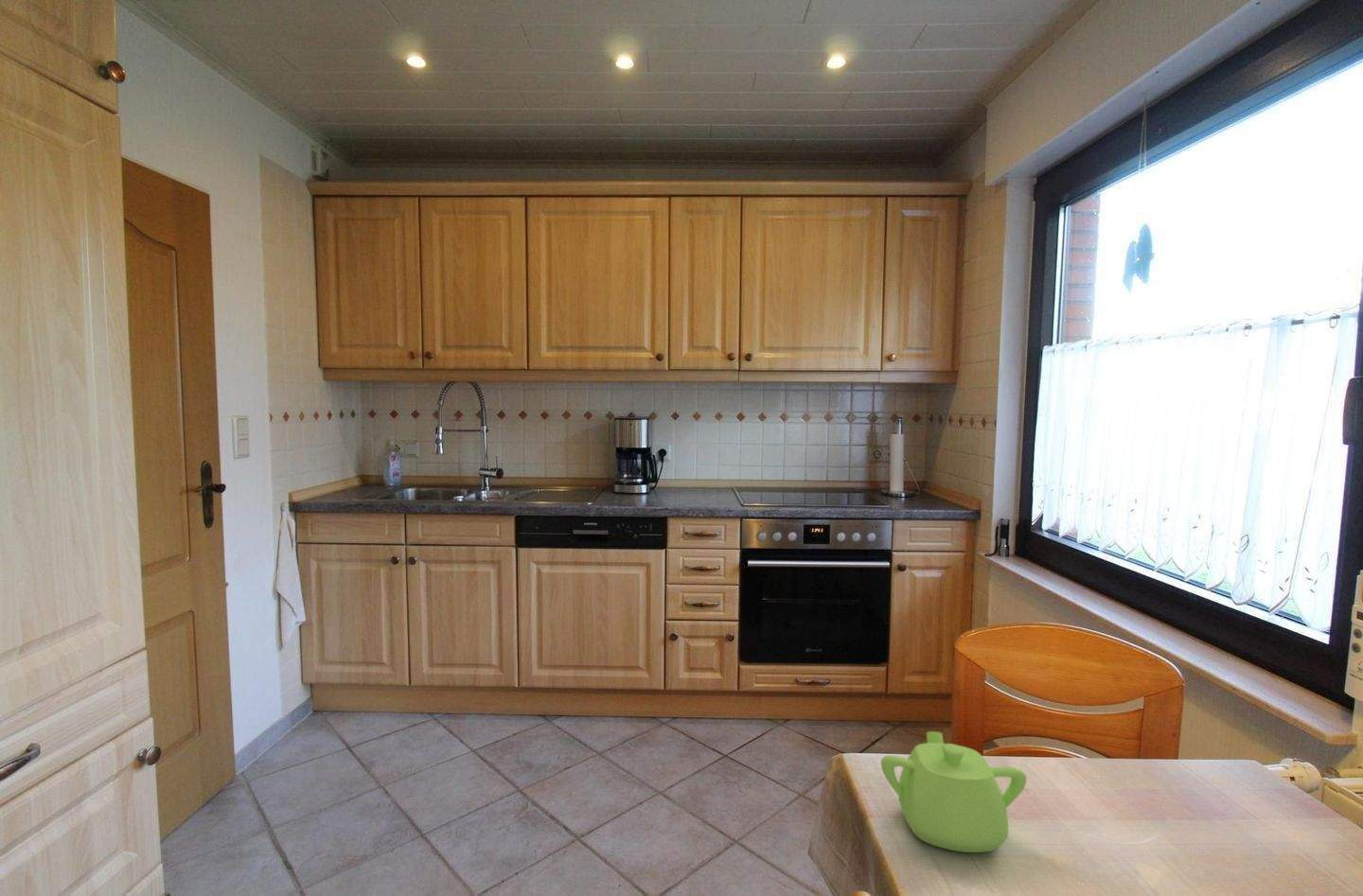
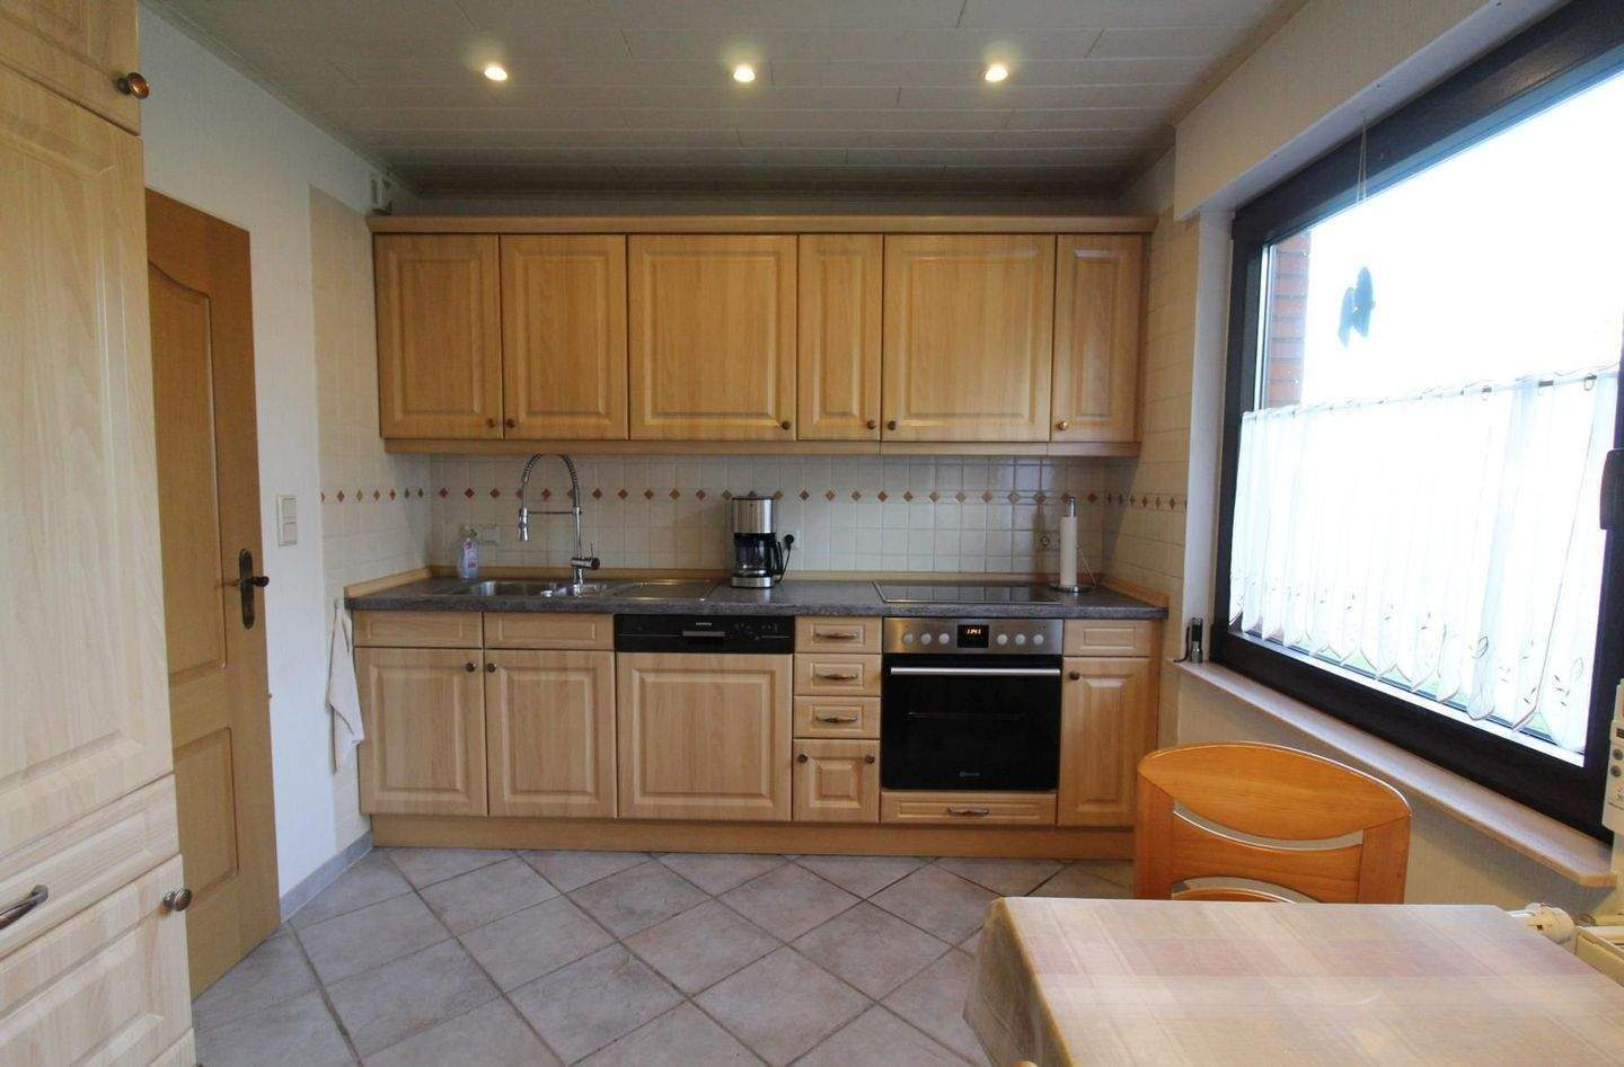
- teapot (947, 779)
